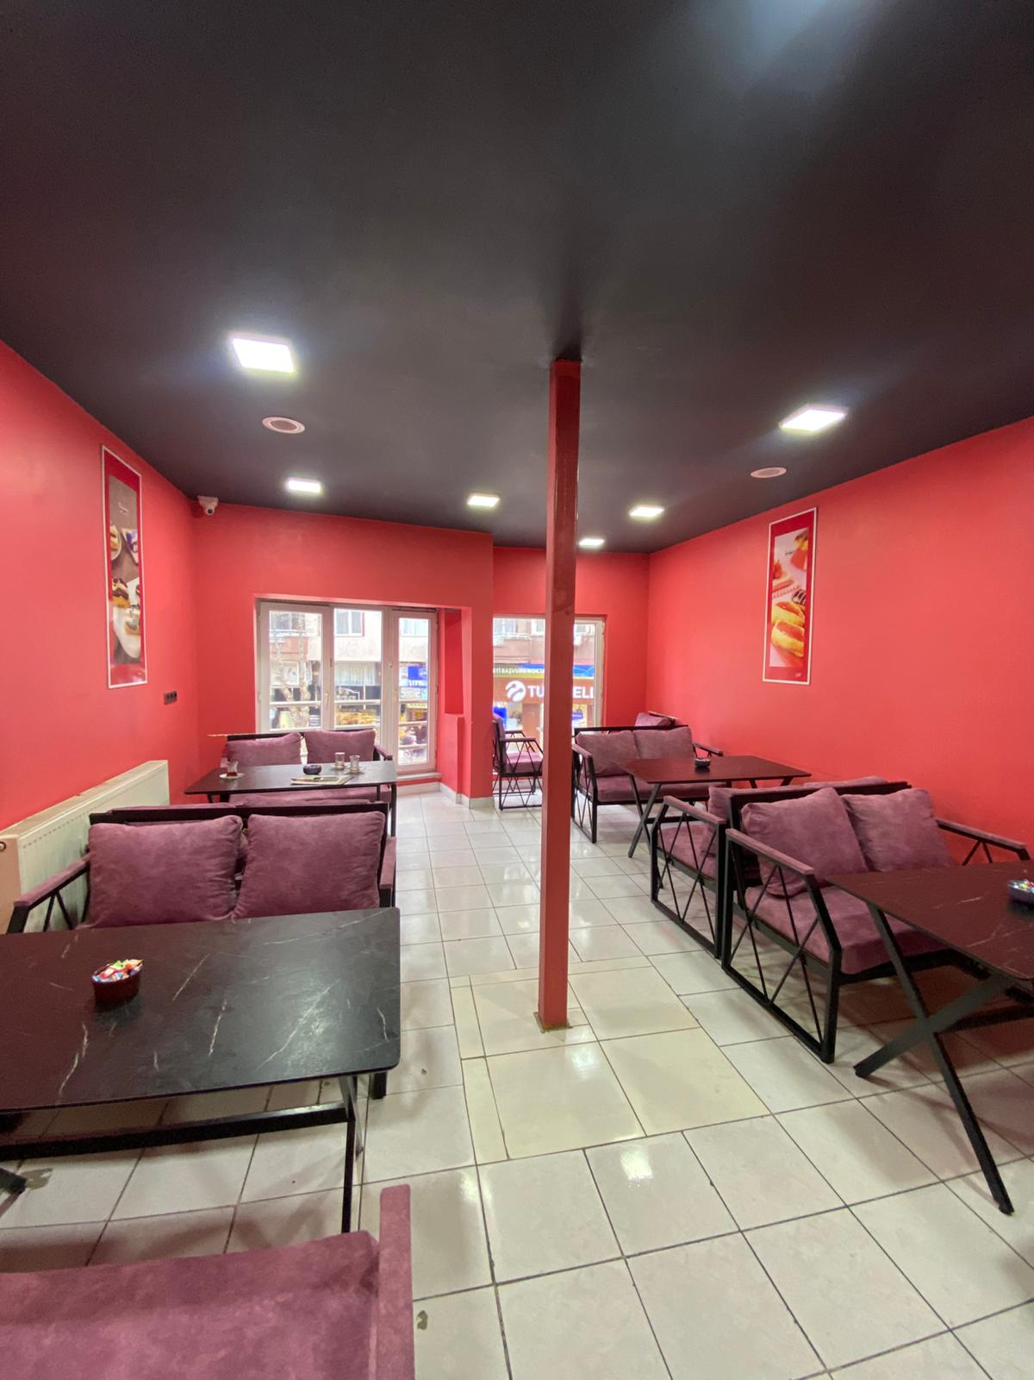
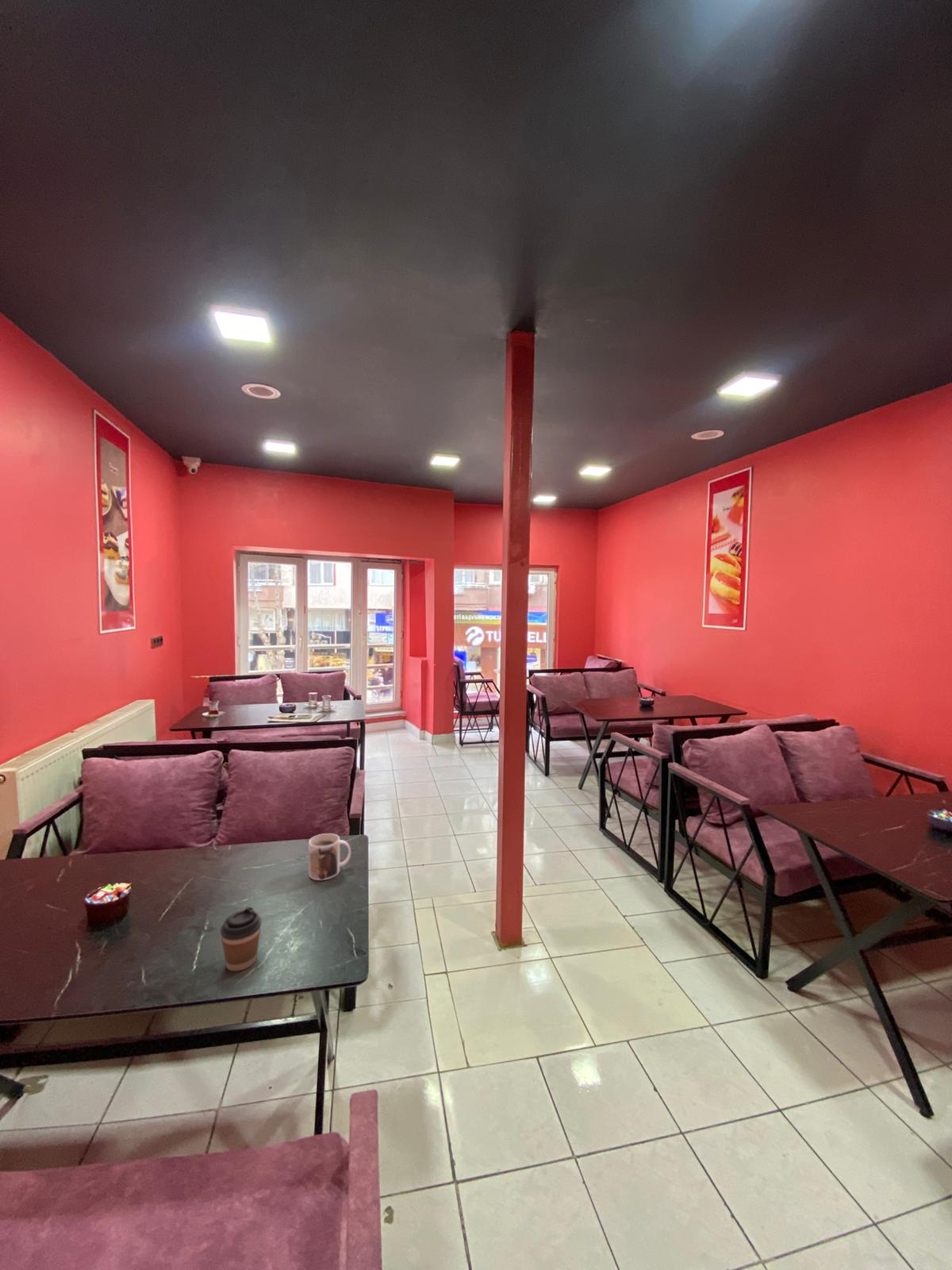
+ coffee cup (241, 937)
+ mug (328, 856)
